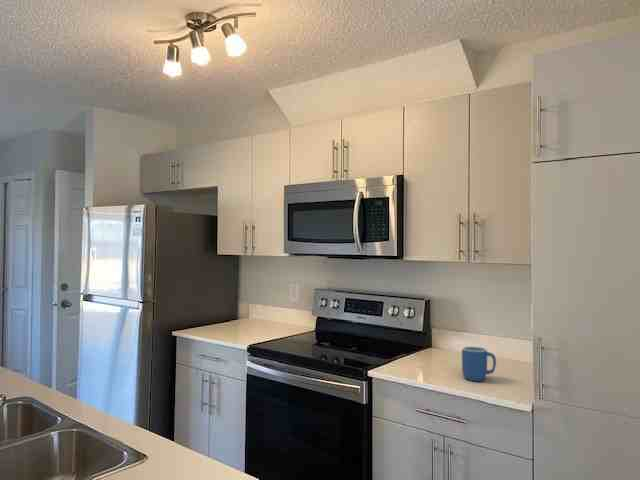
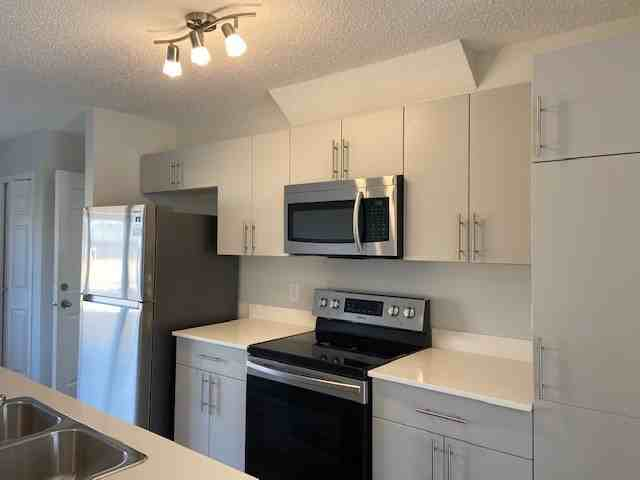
- mug (477, 364)
